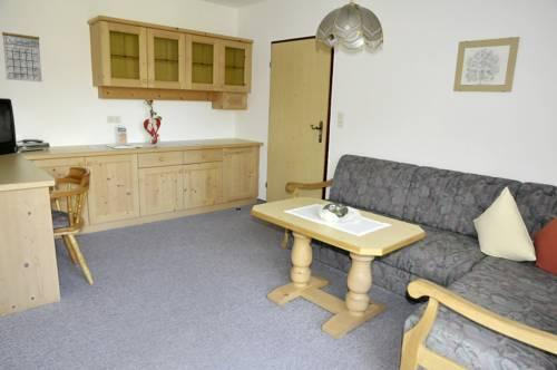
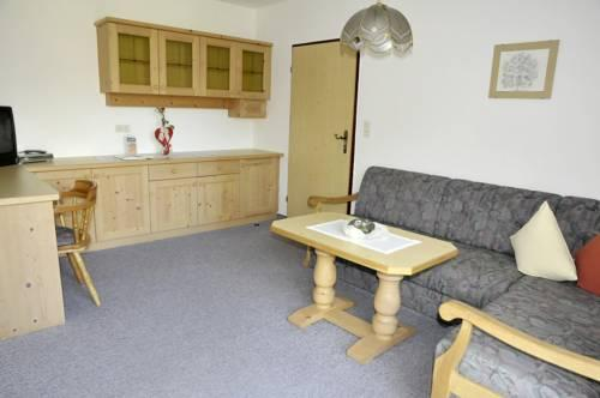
- calendar (22, 52)
